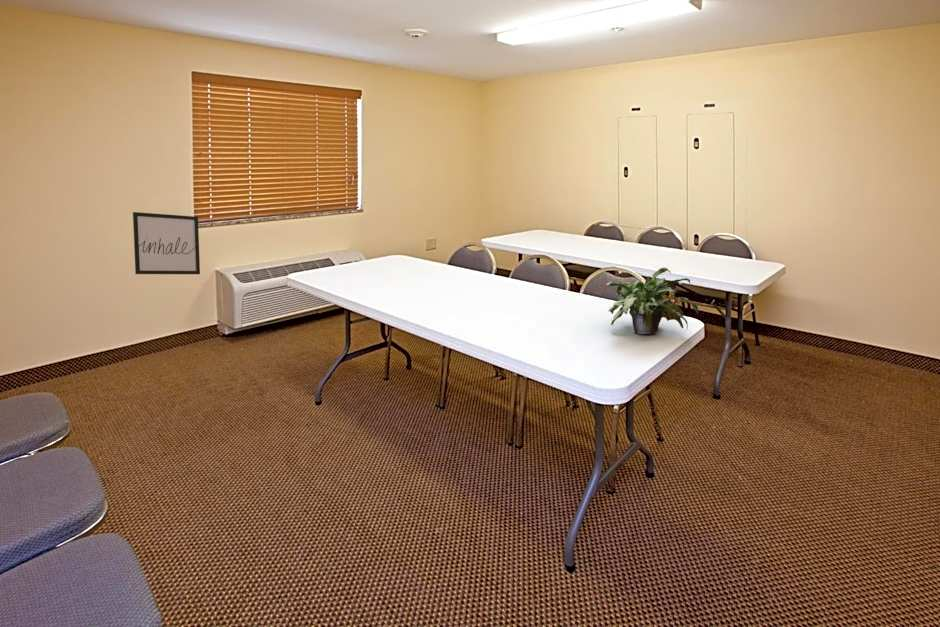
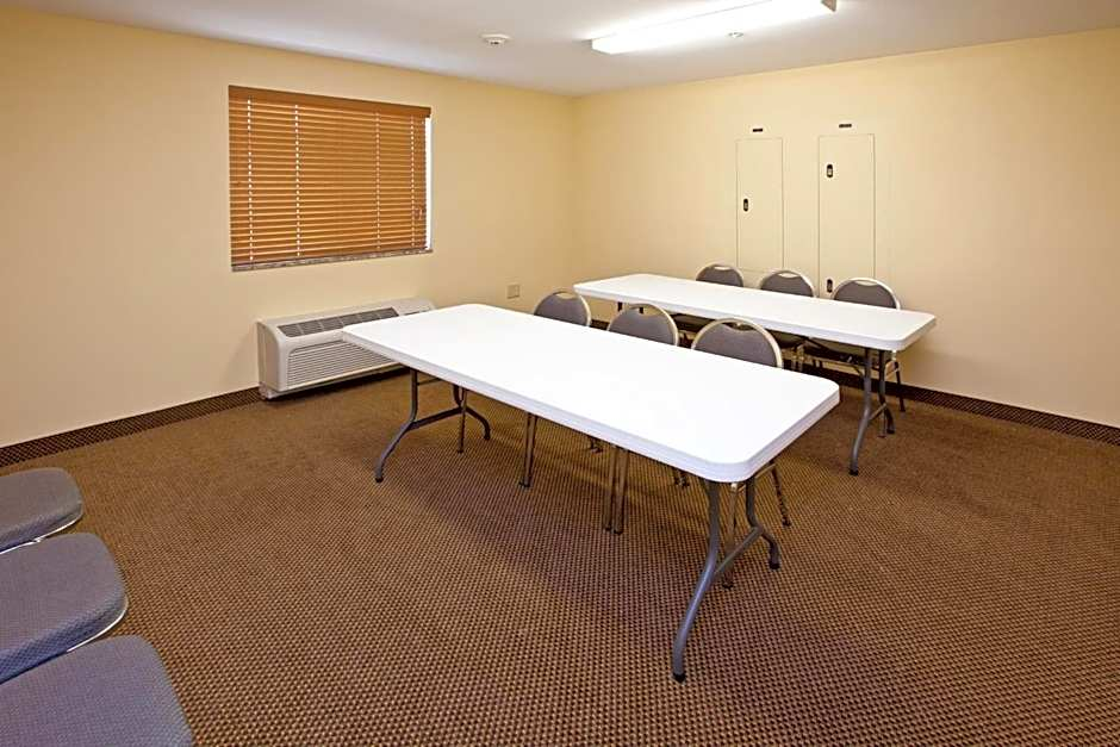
- wall art (167, 244)
- potted plant (646, 300)
